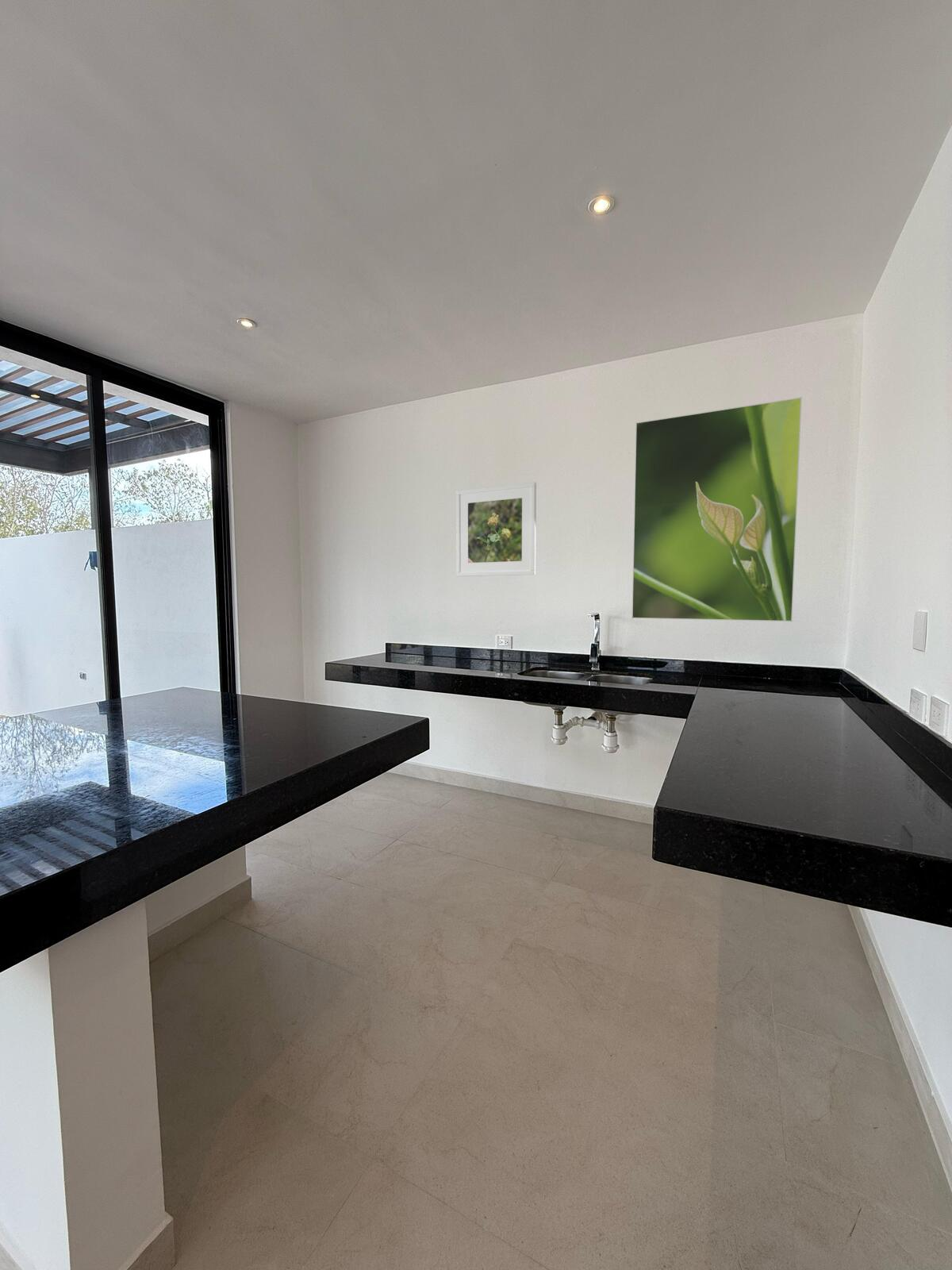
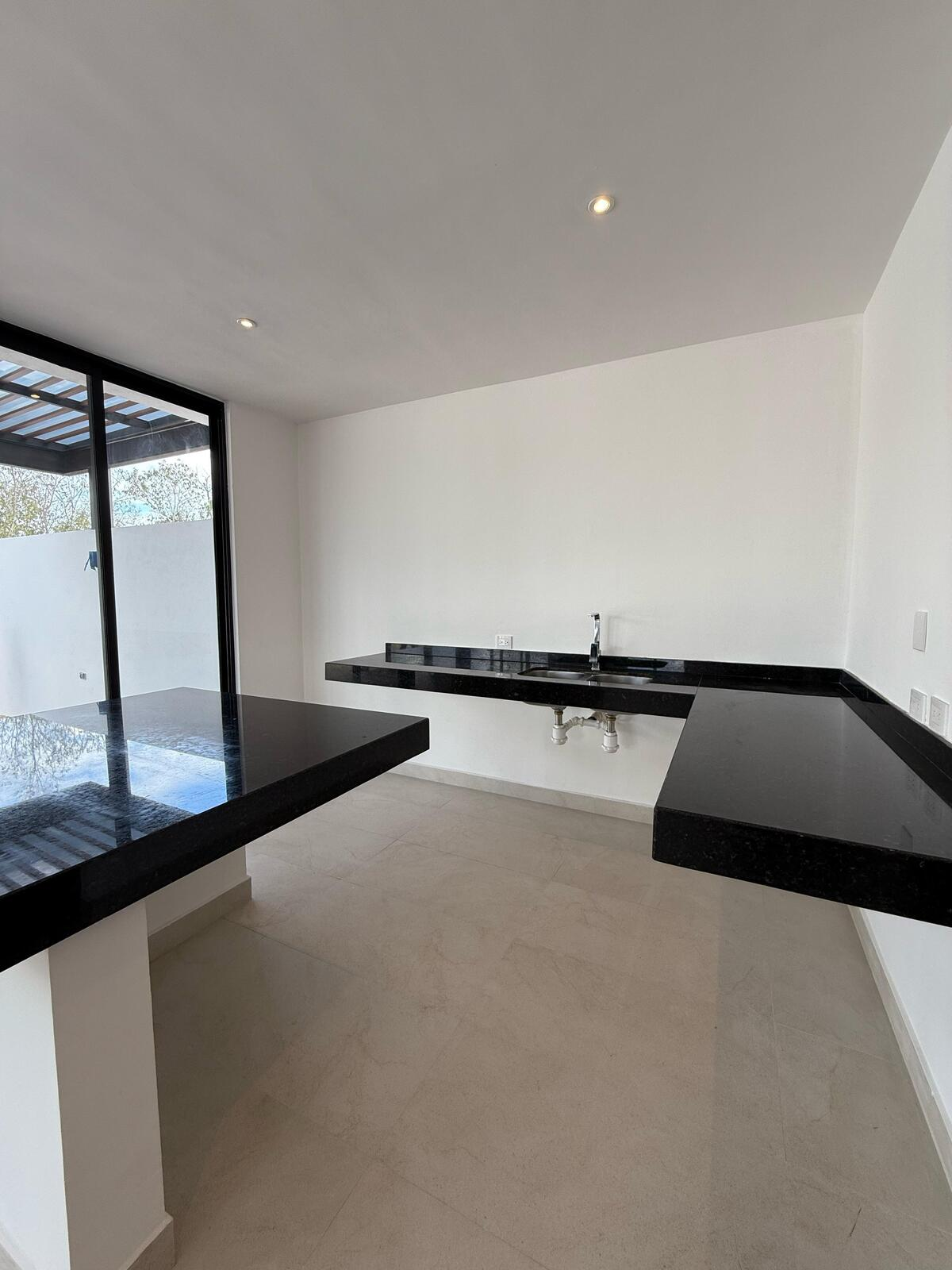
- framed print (494, 531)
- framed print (710, 517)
